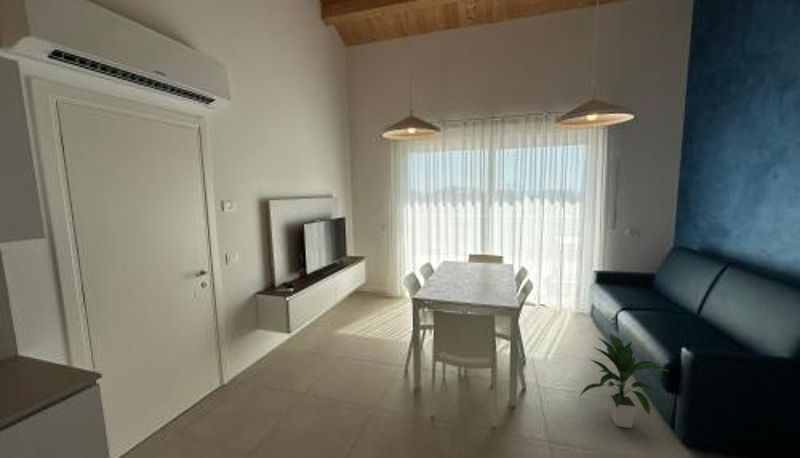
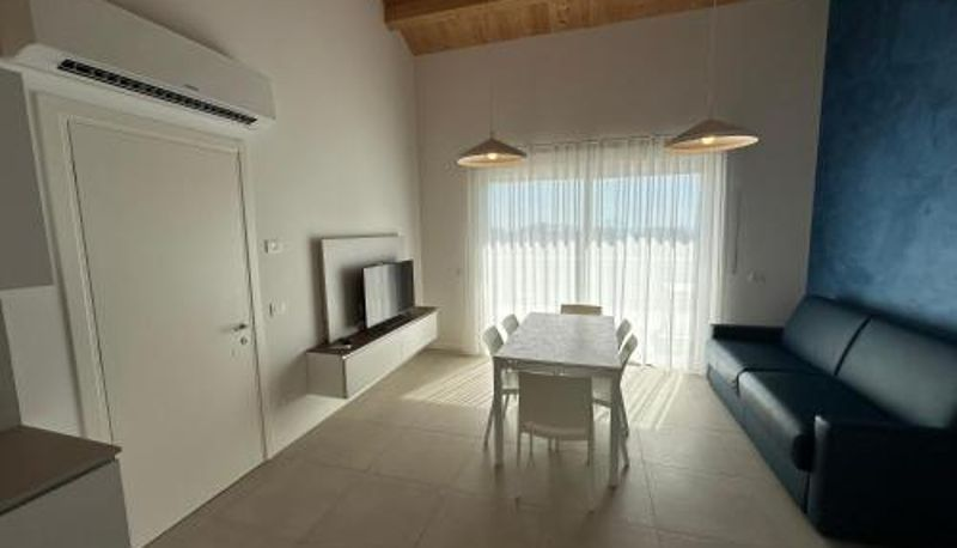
- indoor plant (619, 379)
